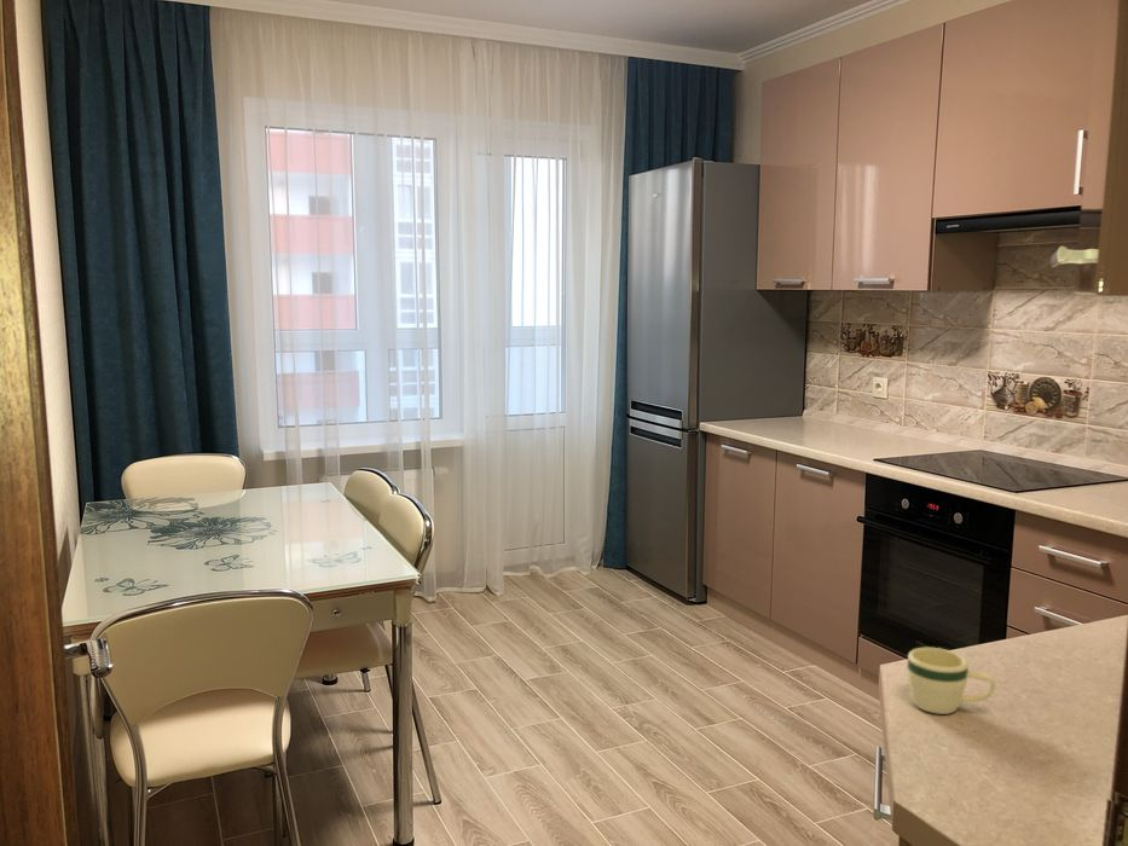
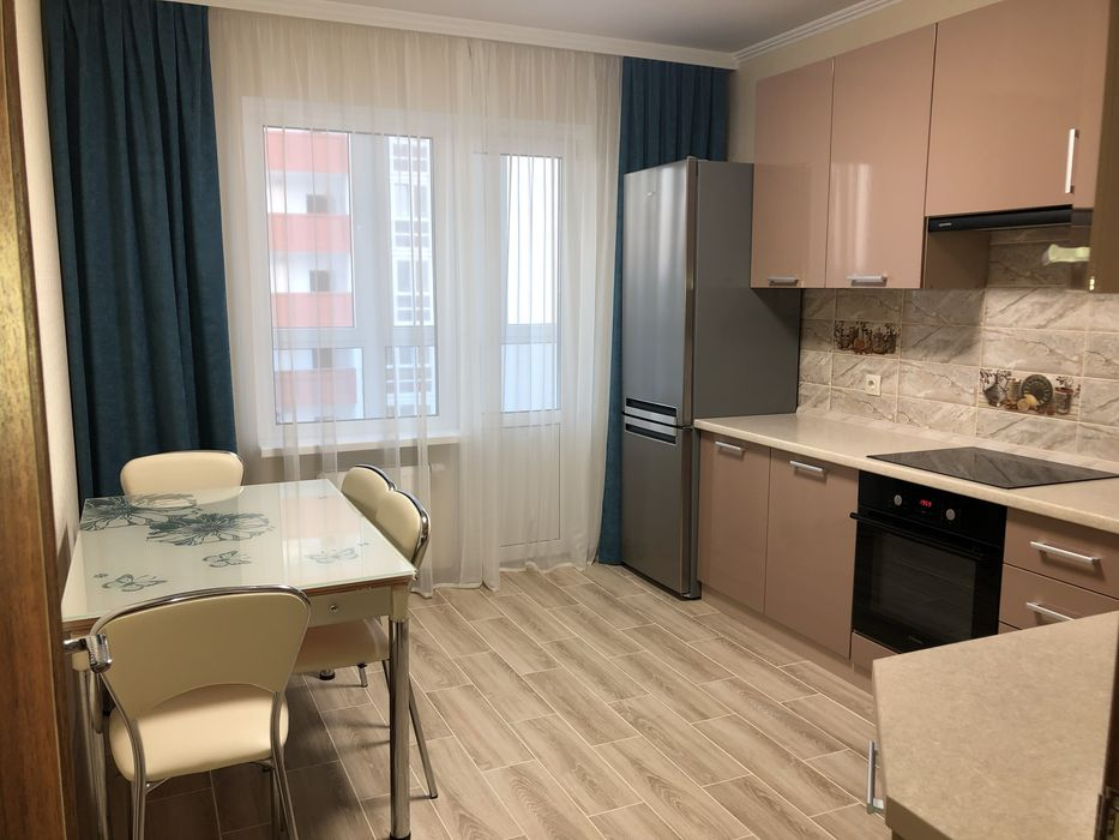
- mug (949, 683)
